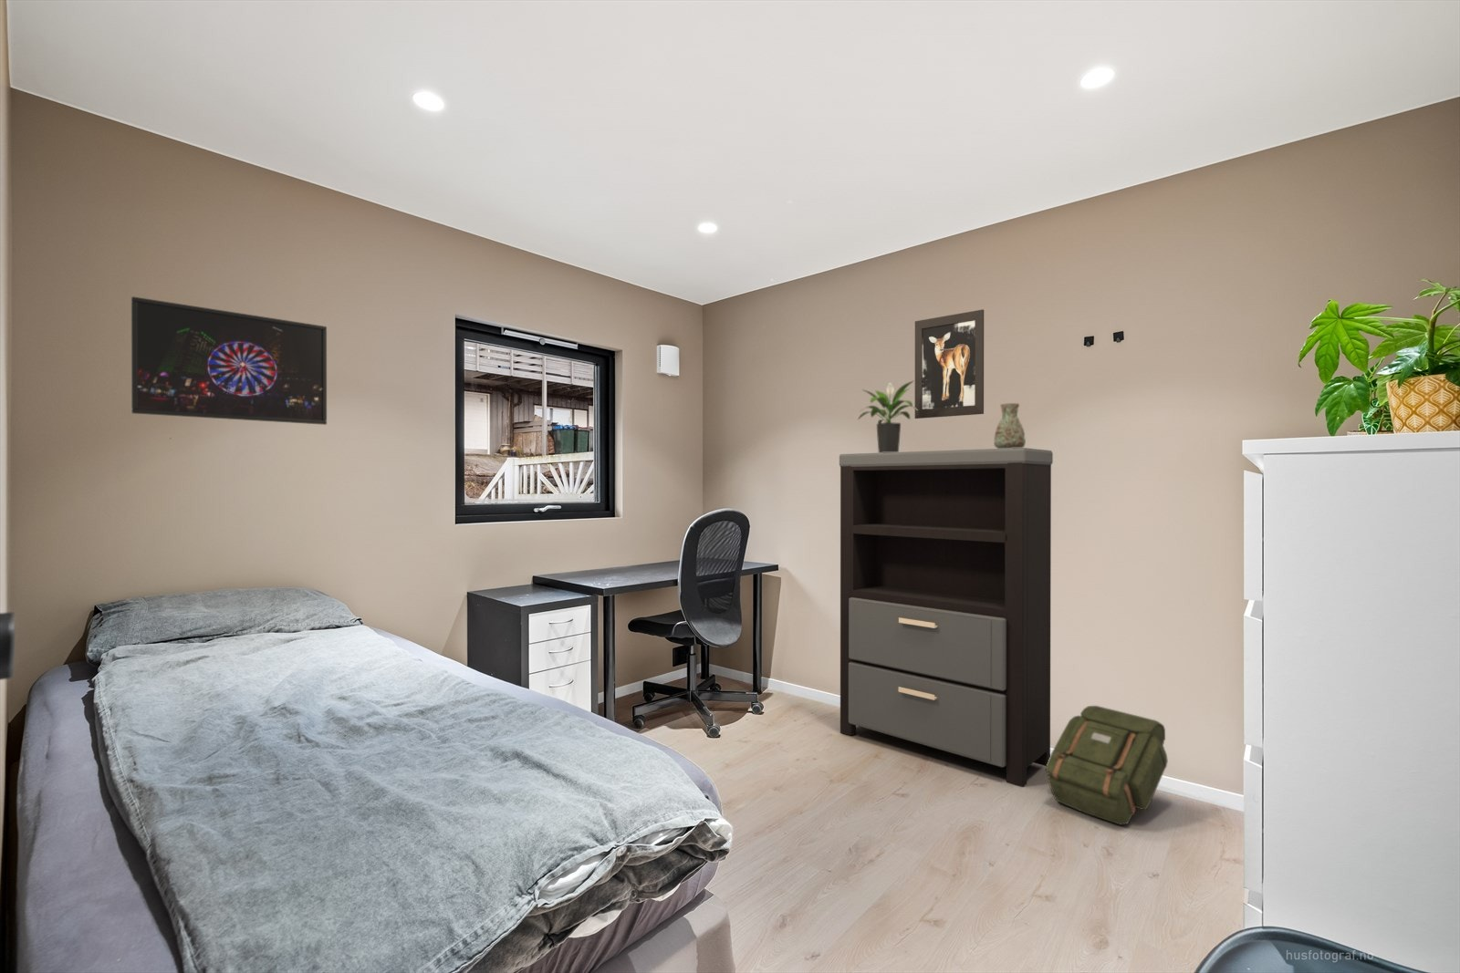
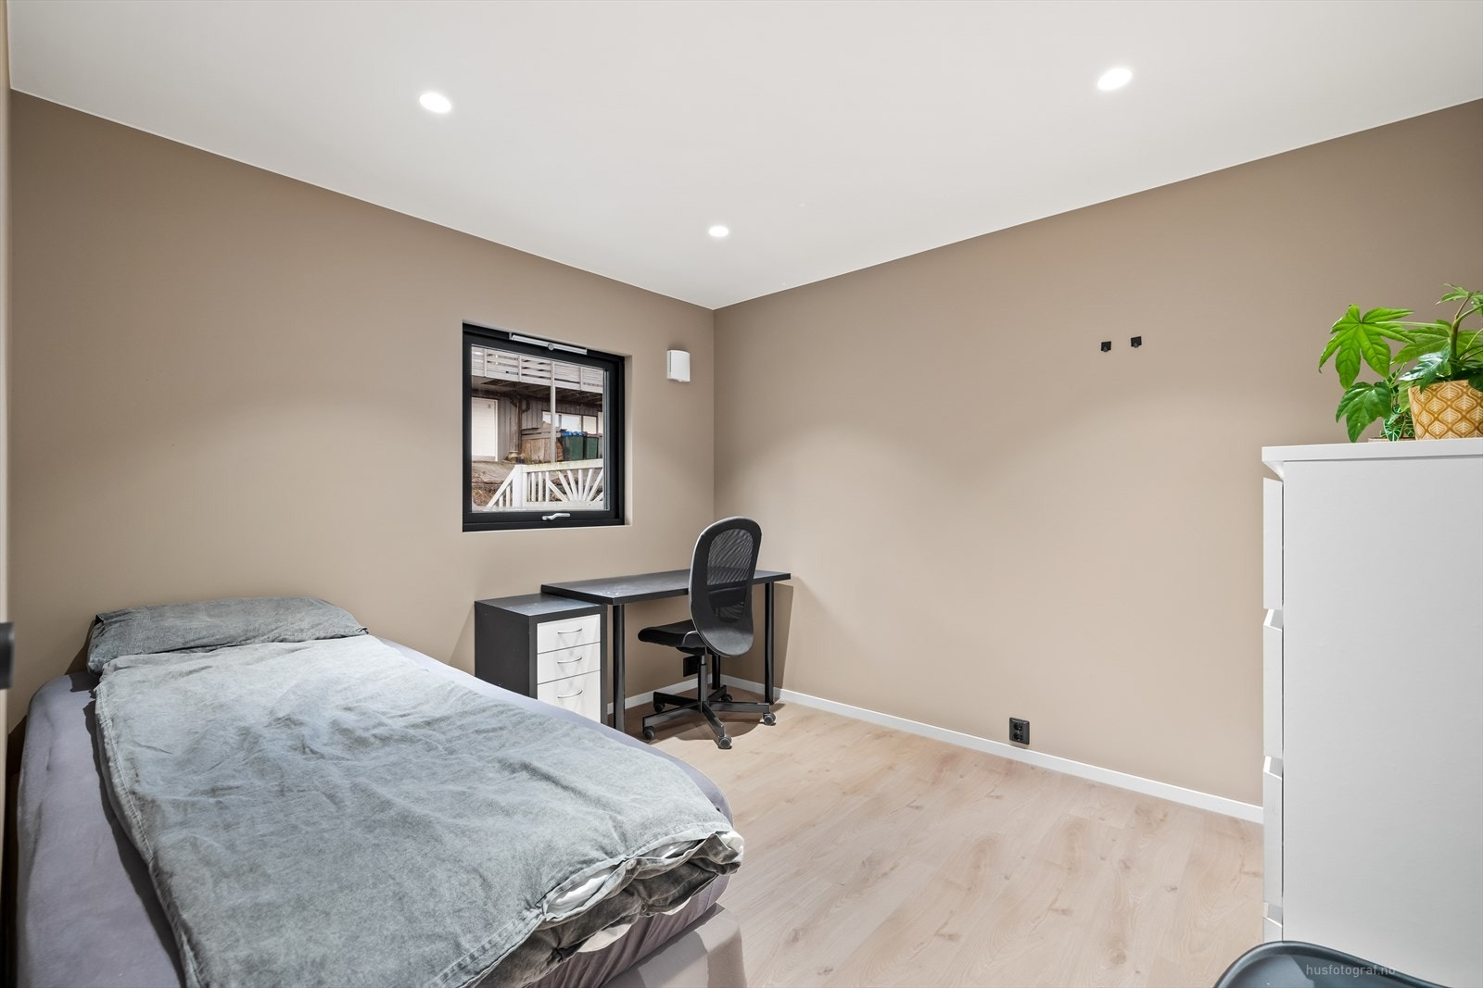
- wall art (948, 366)
- shelving unit (936, 601)
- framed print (237, 366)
- backpack (1107, 760)
- potted plant (886, 418)
- decorative vase (1010, 426)
